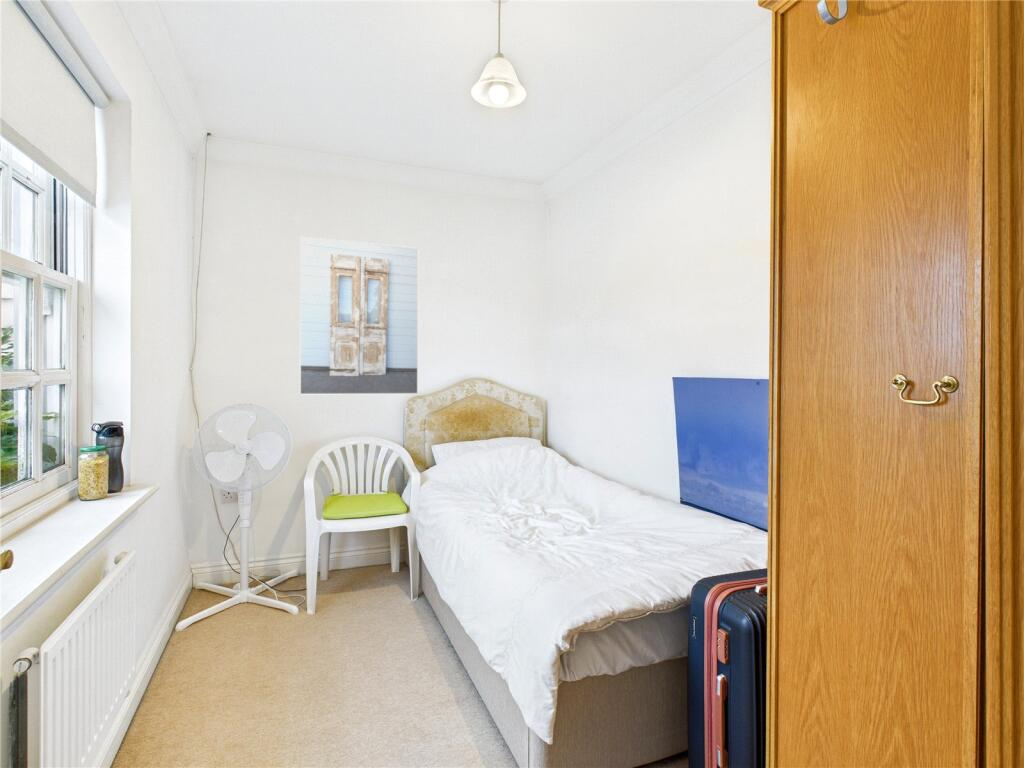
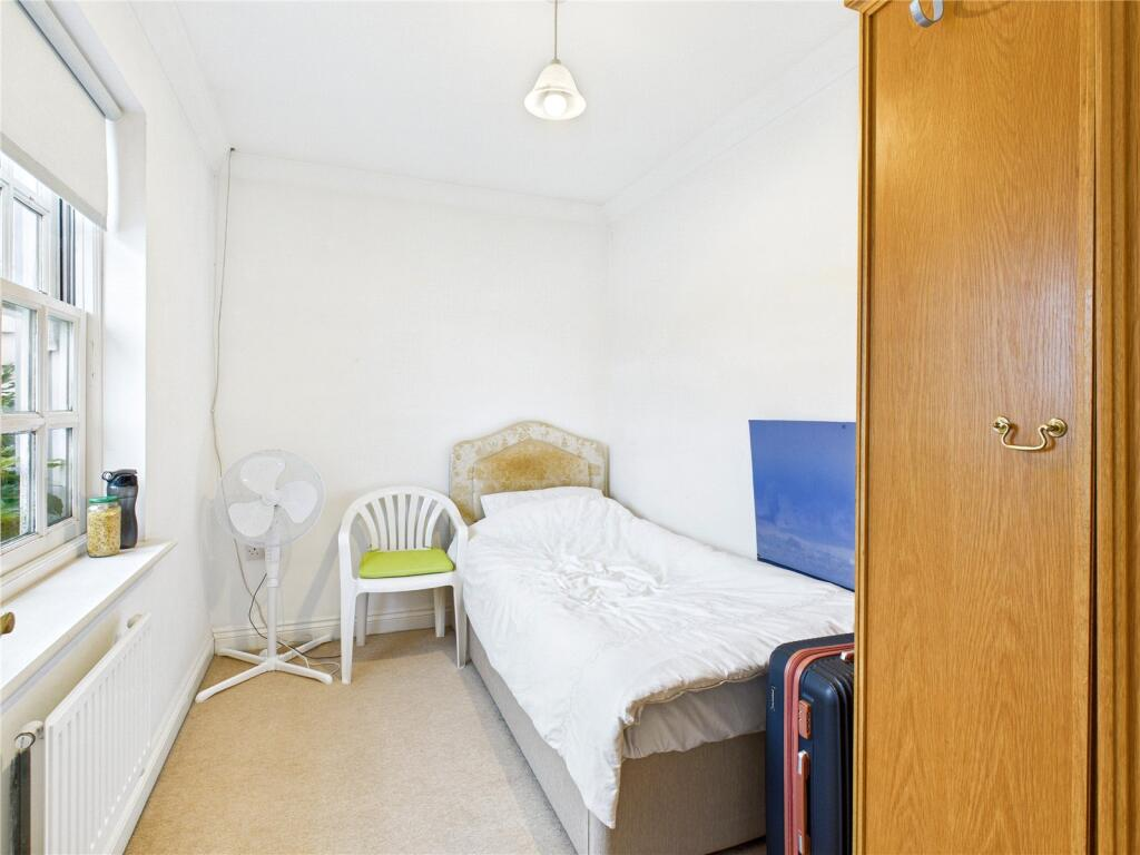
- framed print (361, 318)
